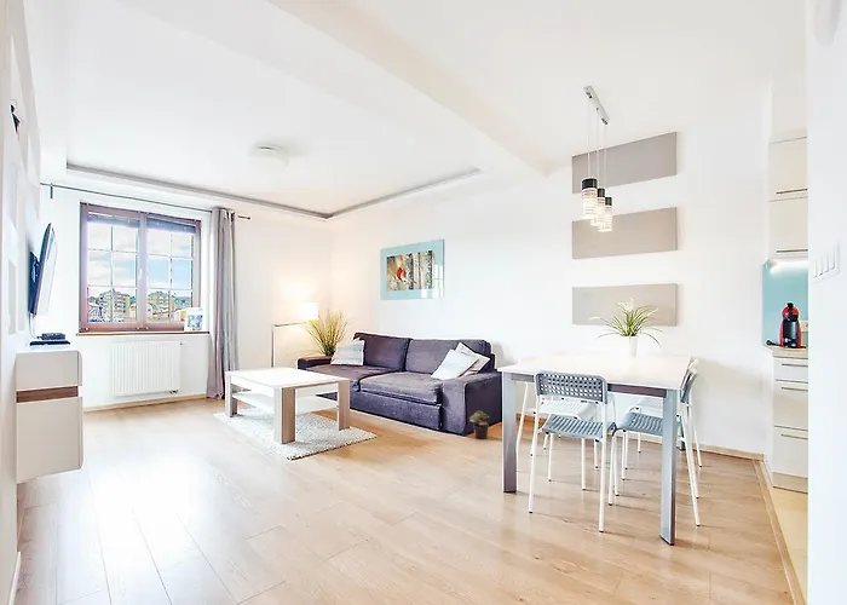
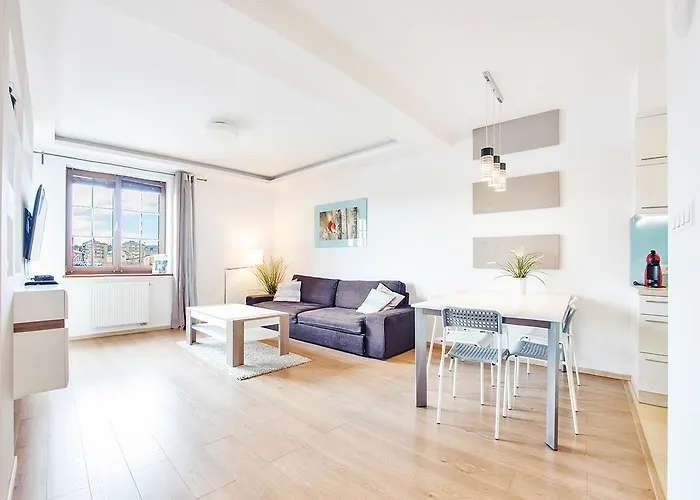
- potted plant (478, 424)
